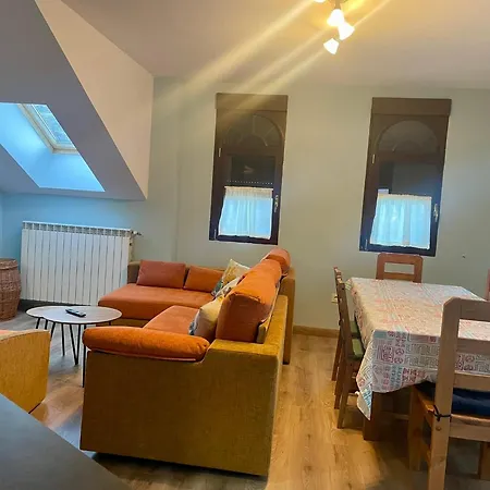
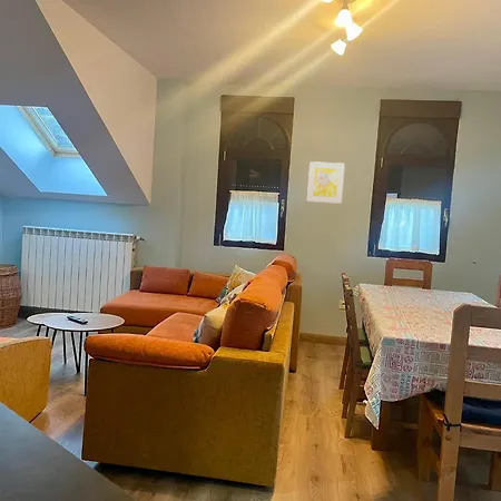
+ wall art (325, 183)
